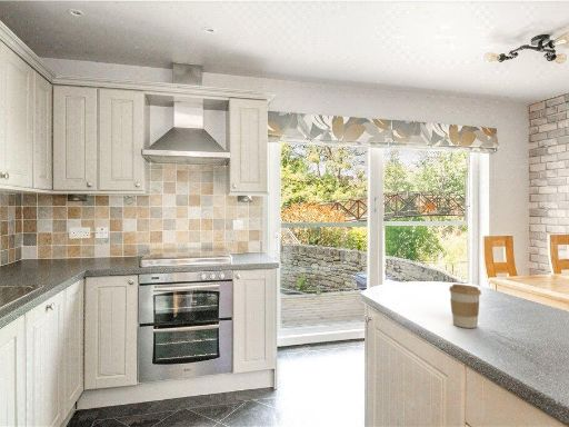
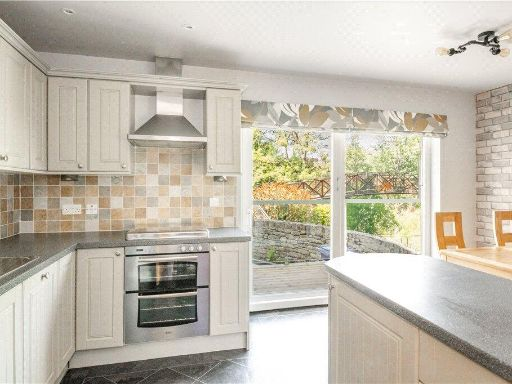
- coffee cup (465, 304)
